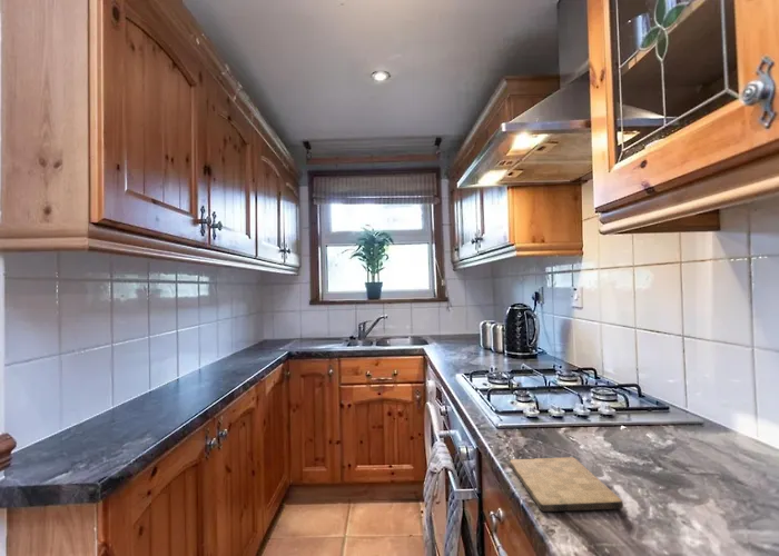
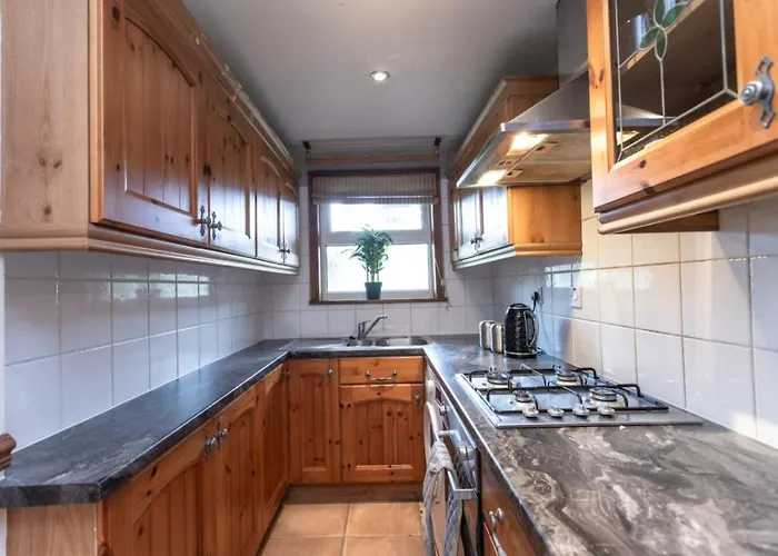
- cutting board (560, 480)
